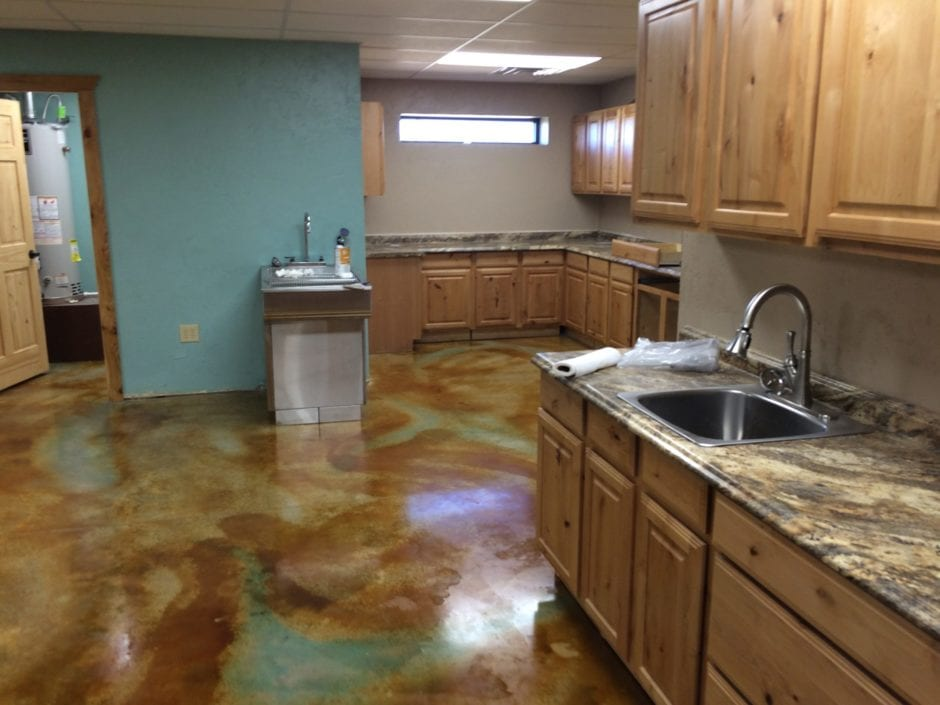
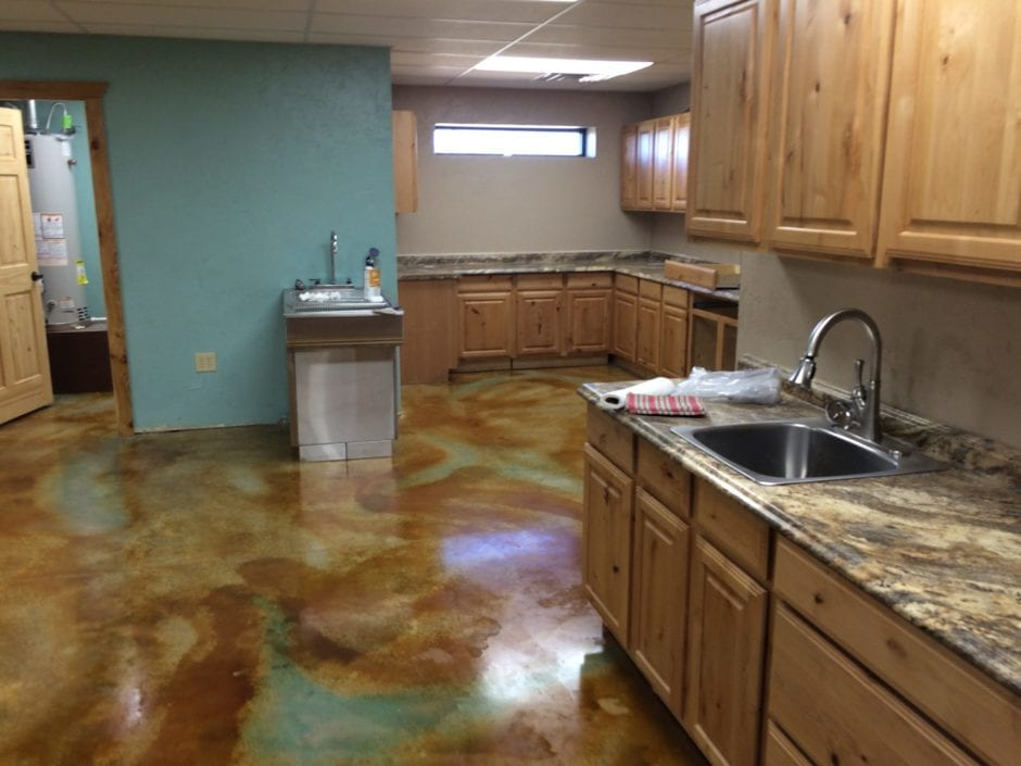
+ dish towel (665, 403)
